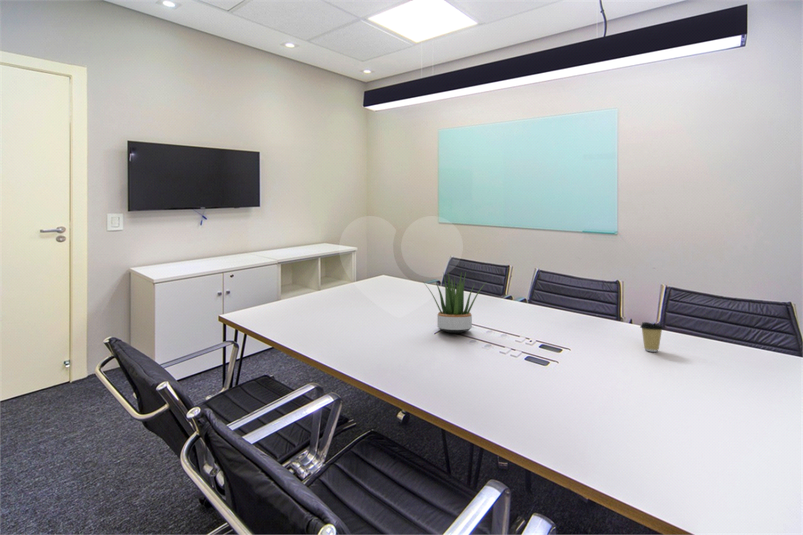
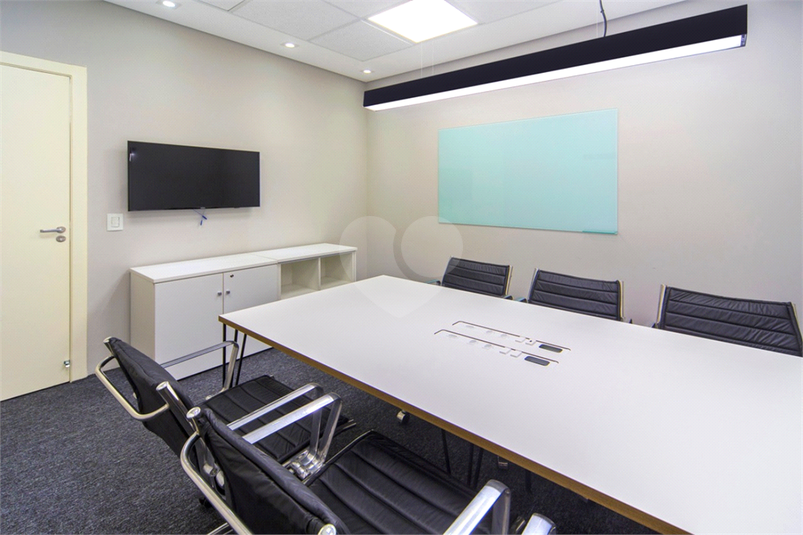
- potted plant (454, 302)
- coffee cup (651, 336)
